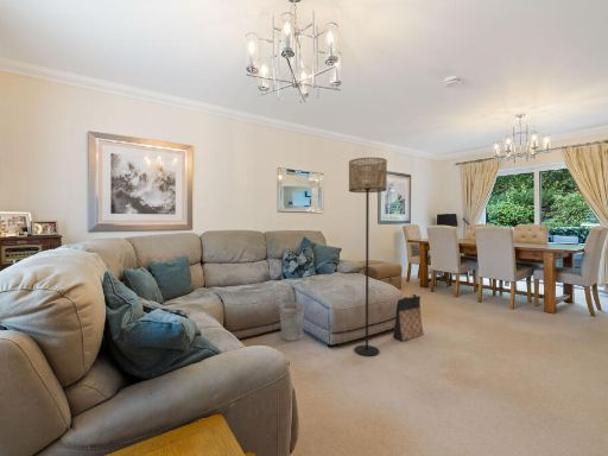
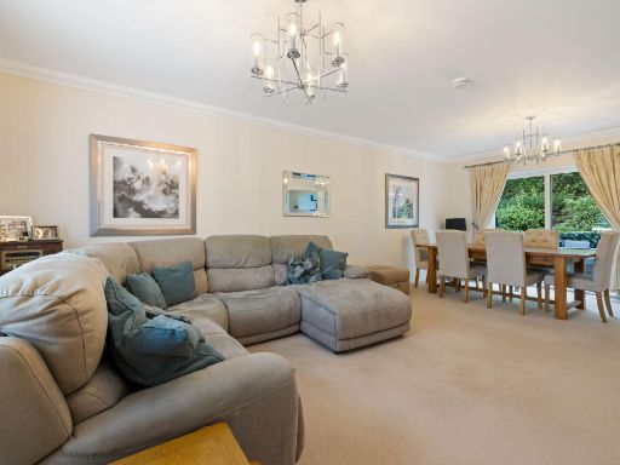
- bag (408, 315)
- wastebasket (292, 321)
- floor lamp (367, 256)
